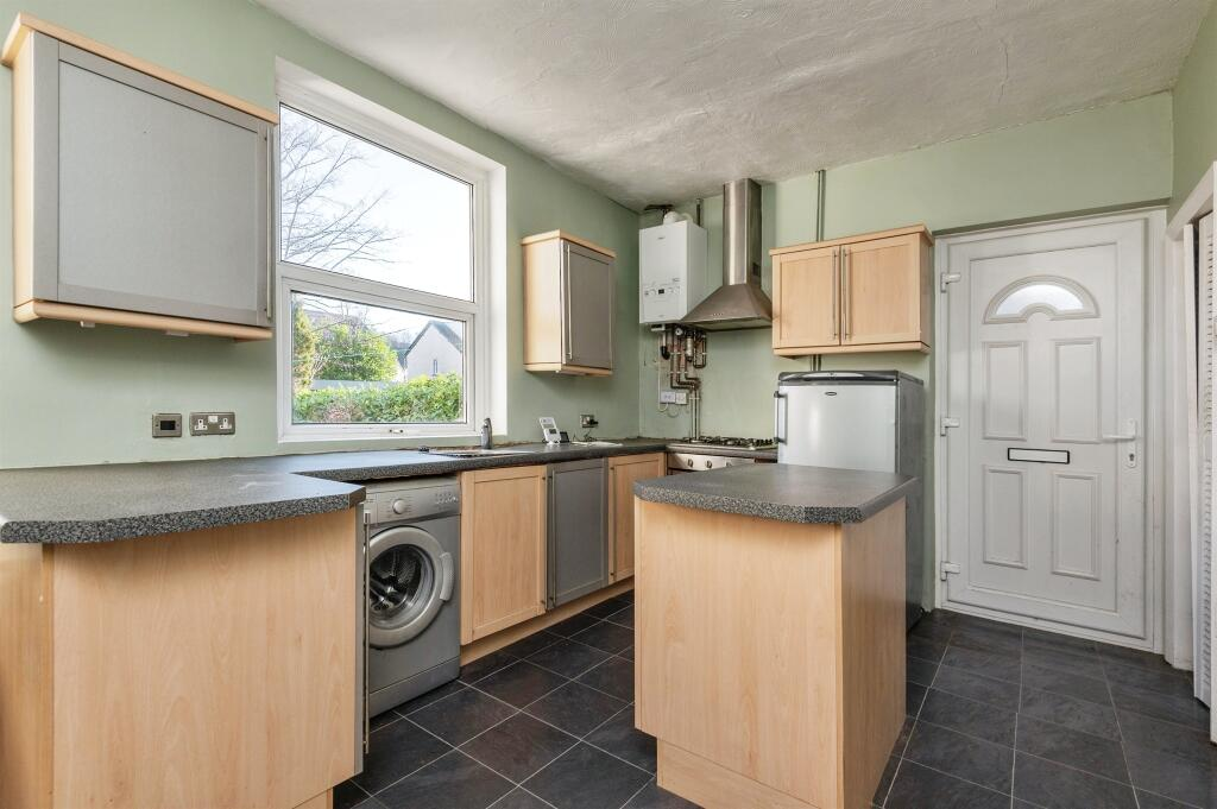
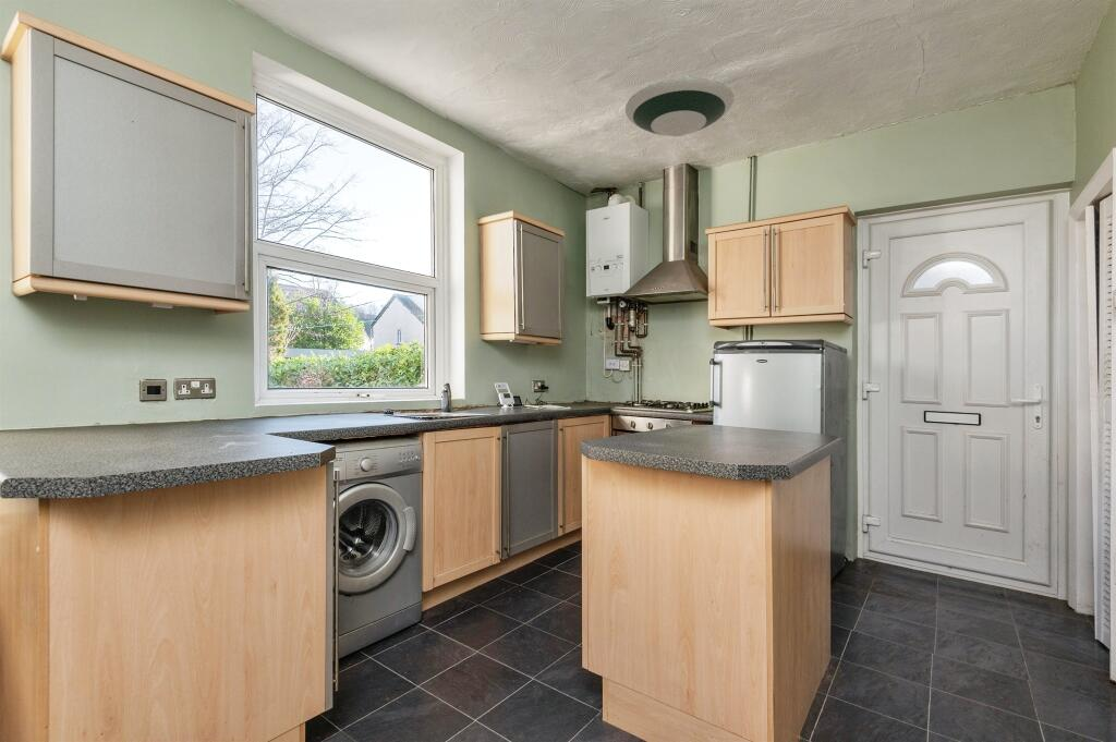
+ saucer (678, 119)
